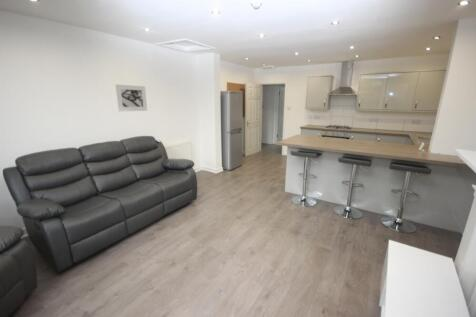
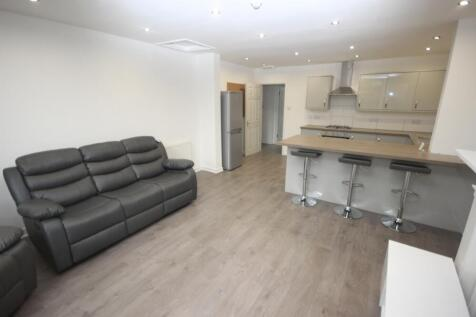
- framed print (132, 98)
